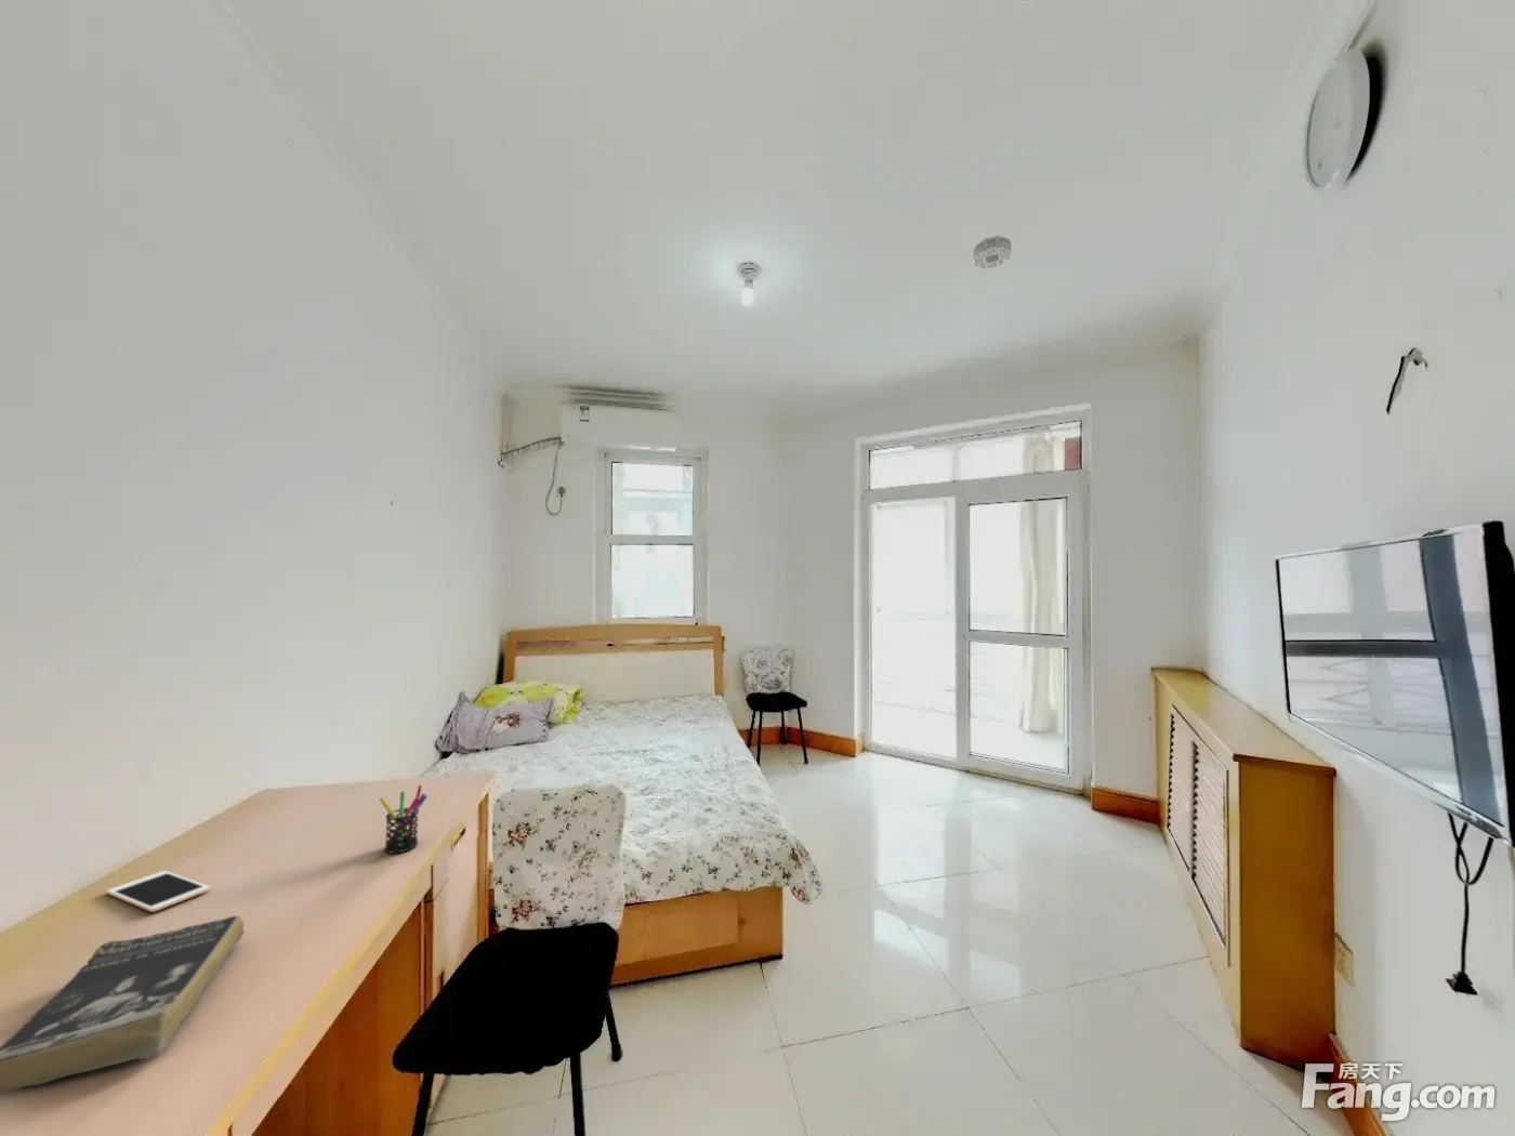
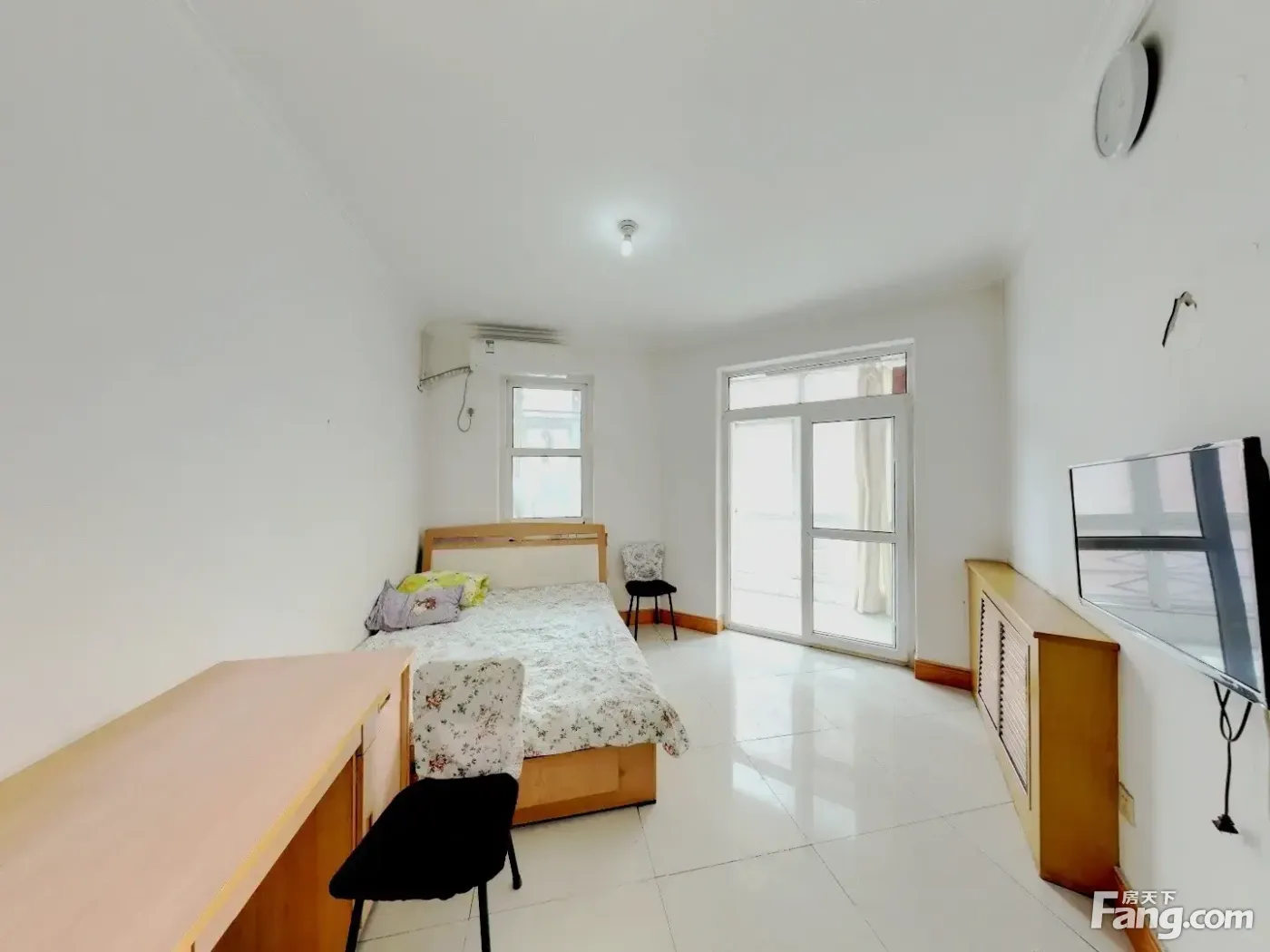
- smoke detector (991, 251)
- book (132, 992)
- pen holder (403, 816)
- cell phone (157, 889)
